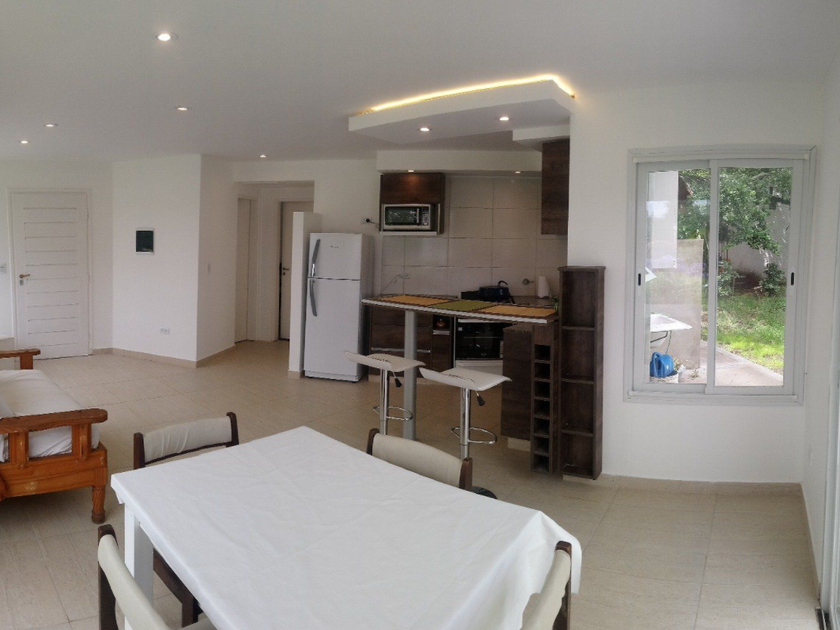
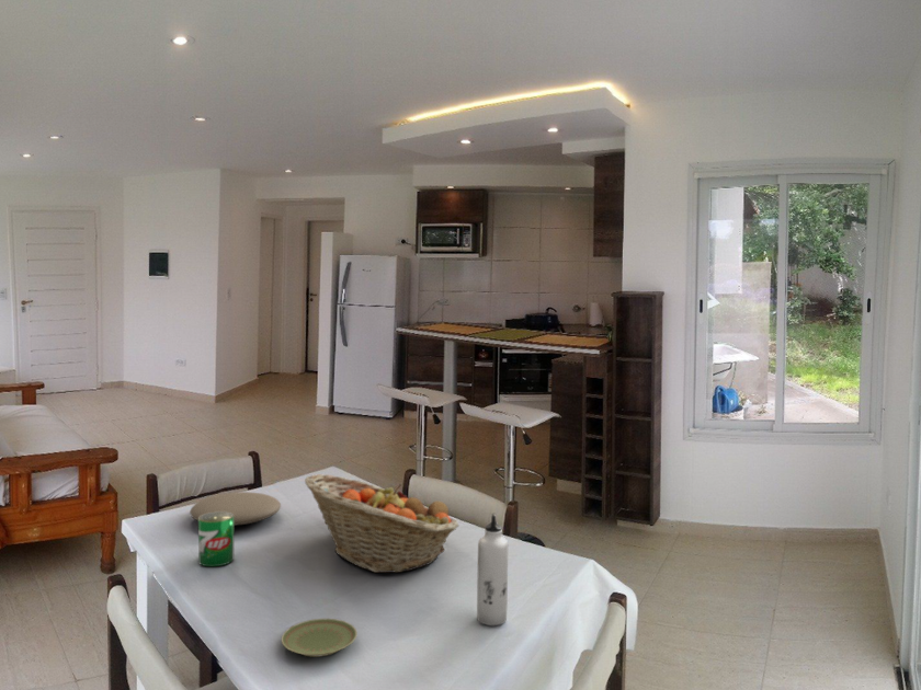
+ plate (236, 505)
+ water bottle (492, 566)
+ plate (319, 640)
+ can (216, 538)
+ fruit basket (379, 515)
